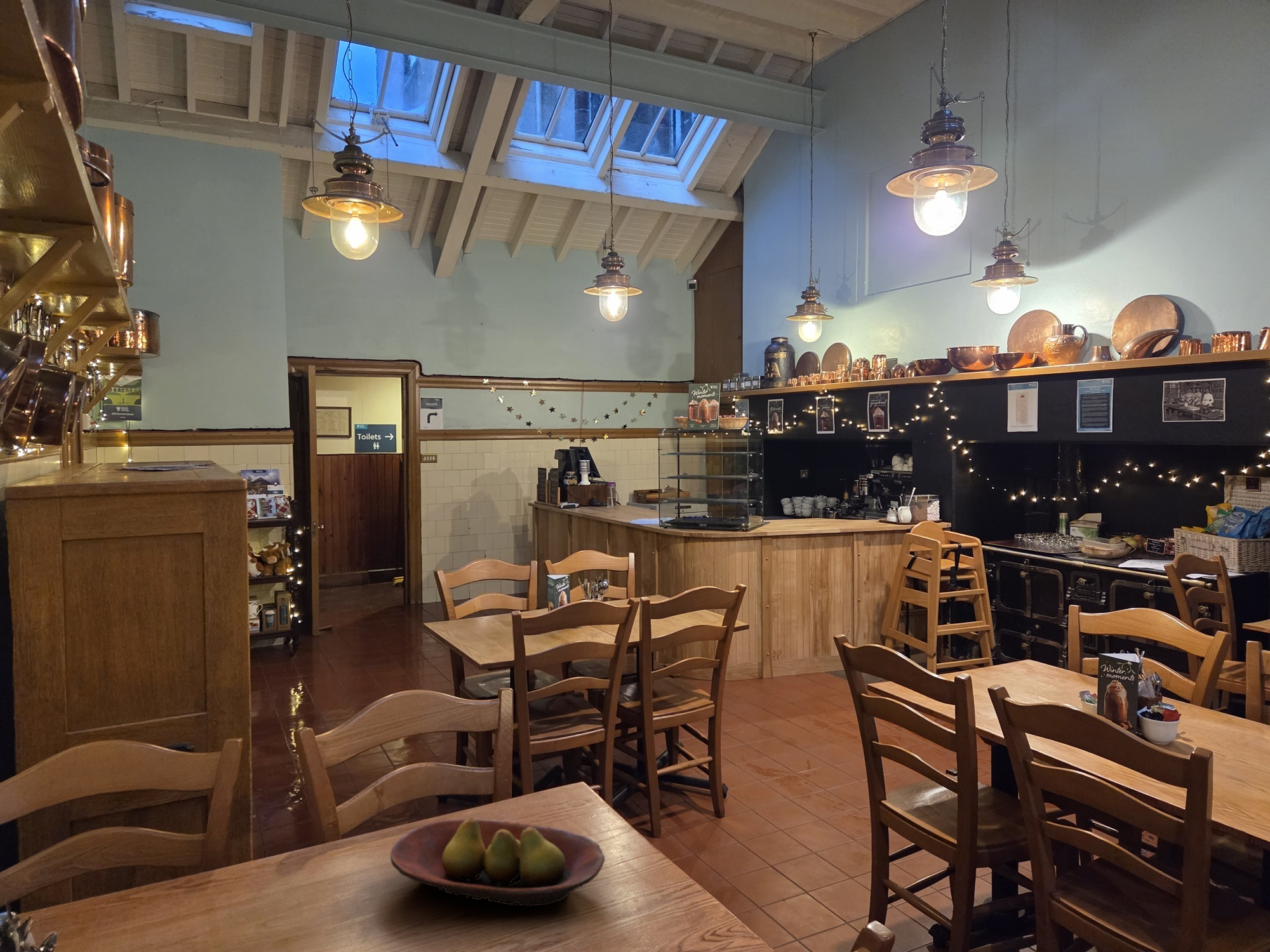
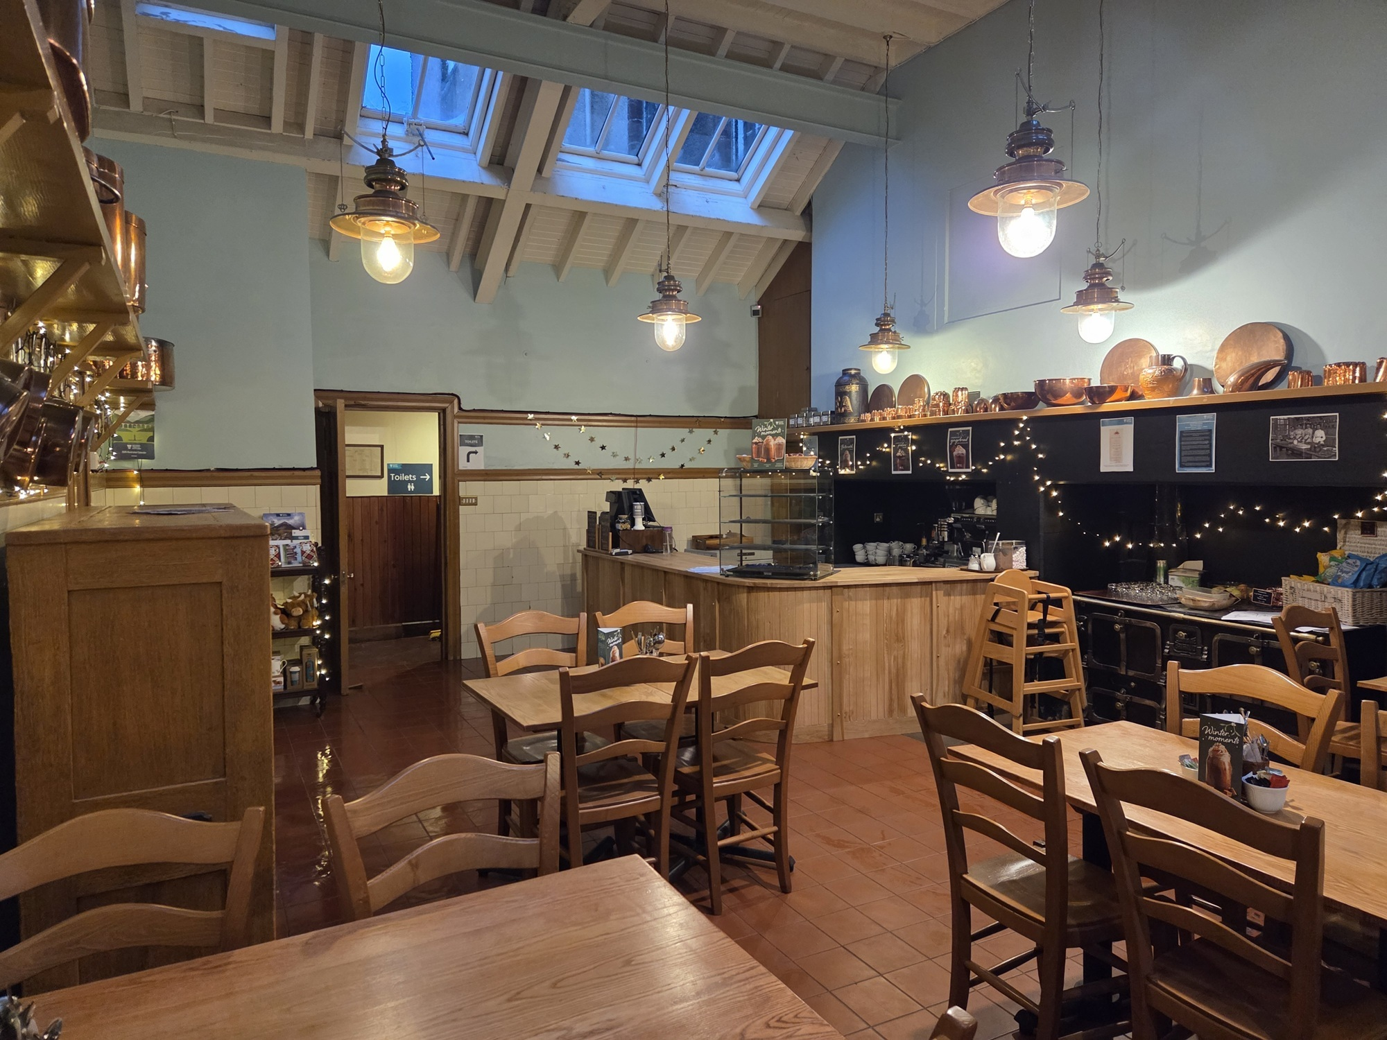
- fruit bowl (497, 855)
